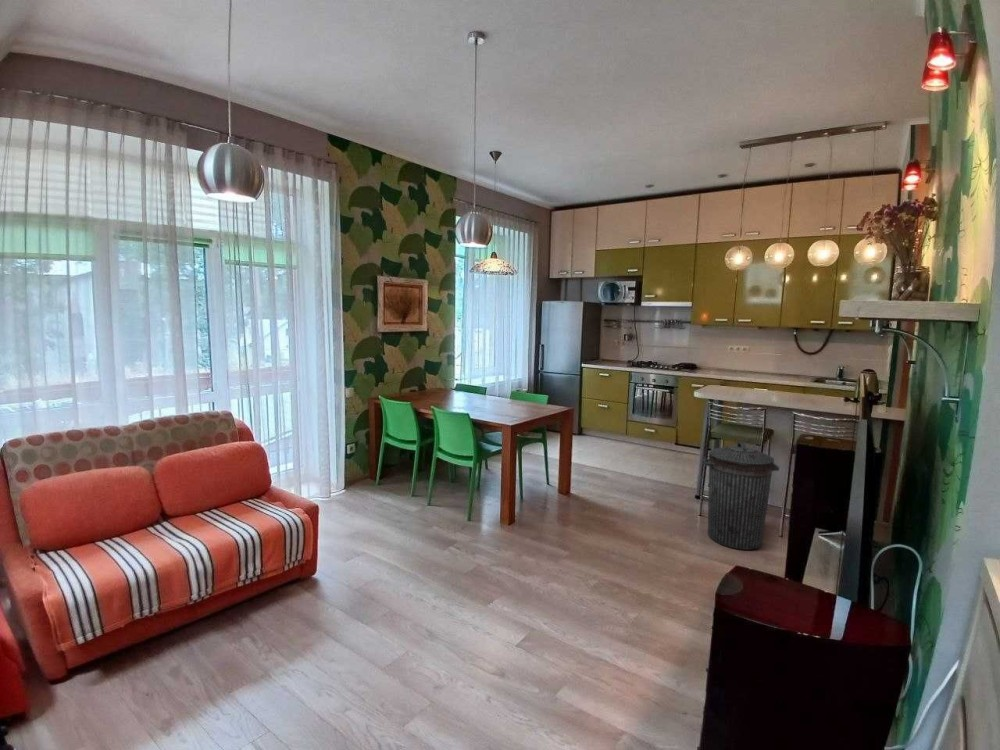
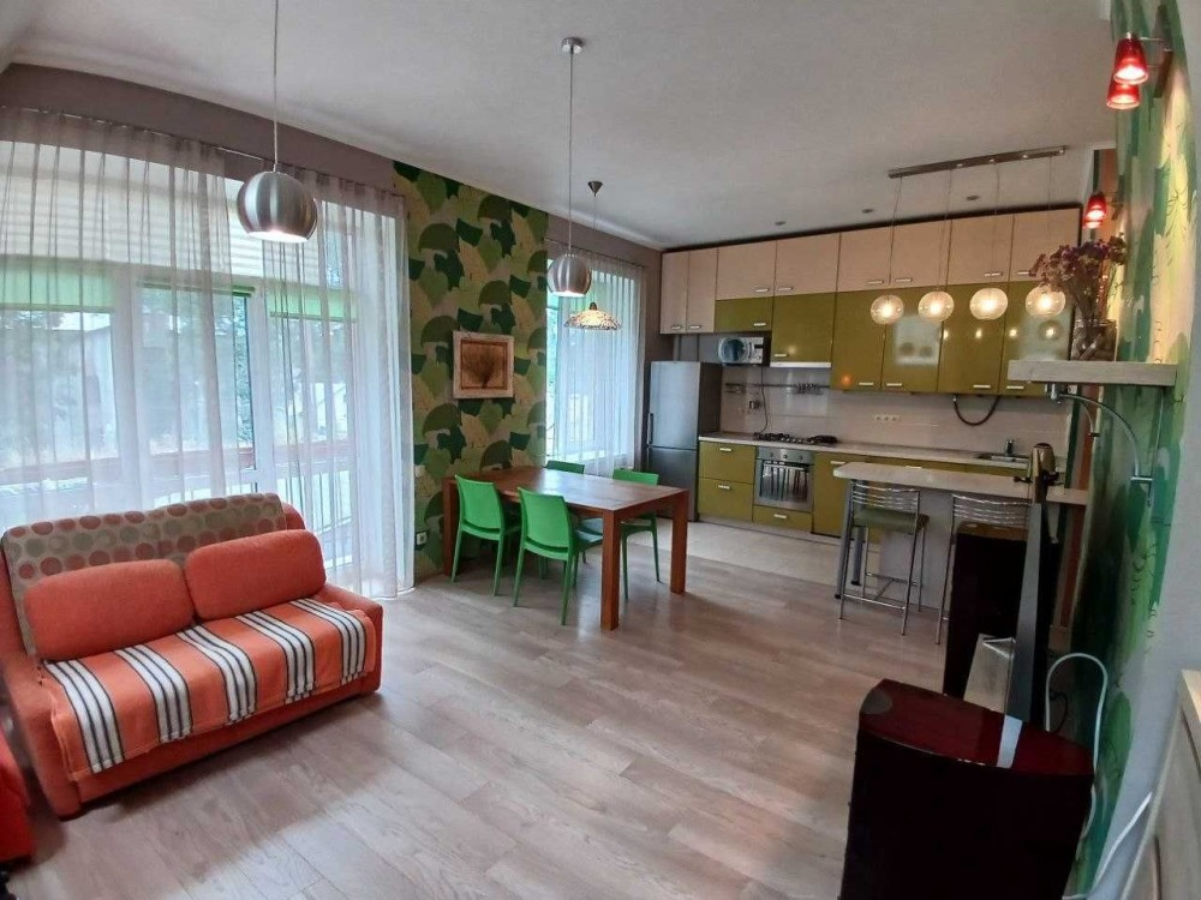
- trash can (738, 491)
